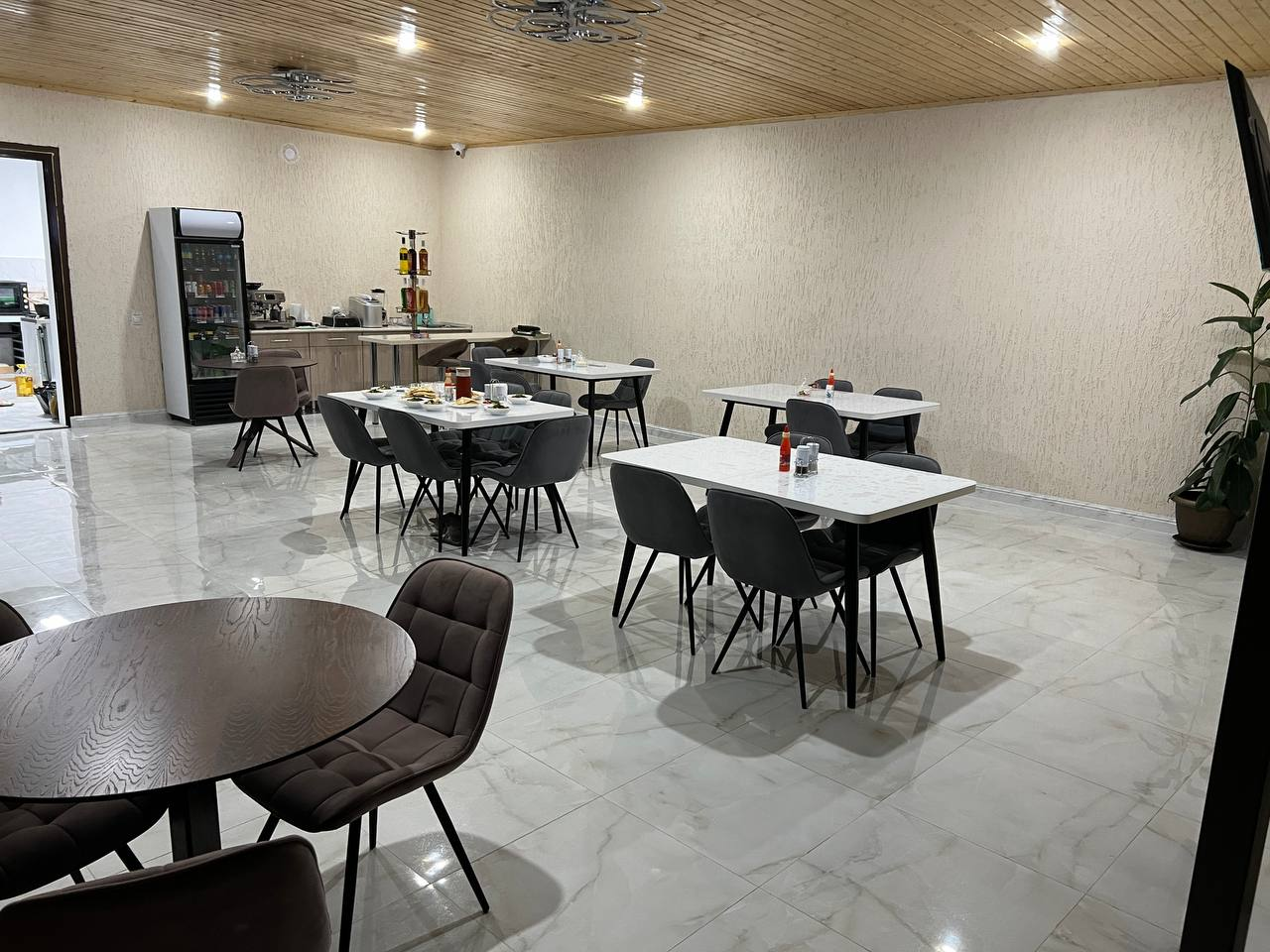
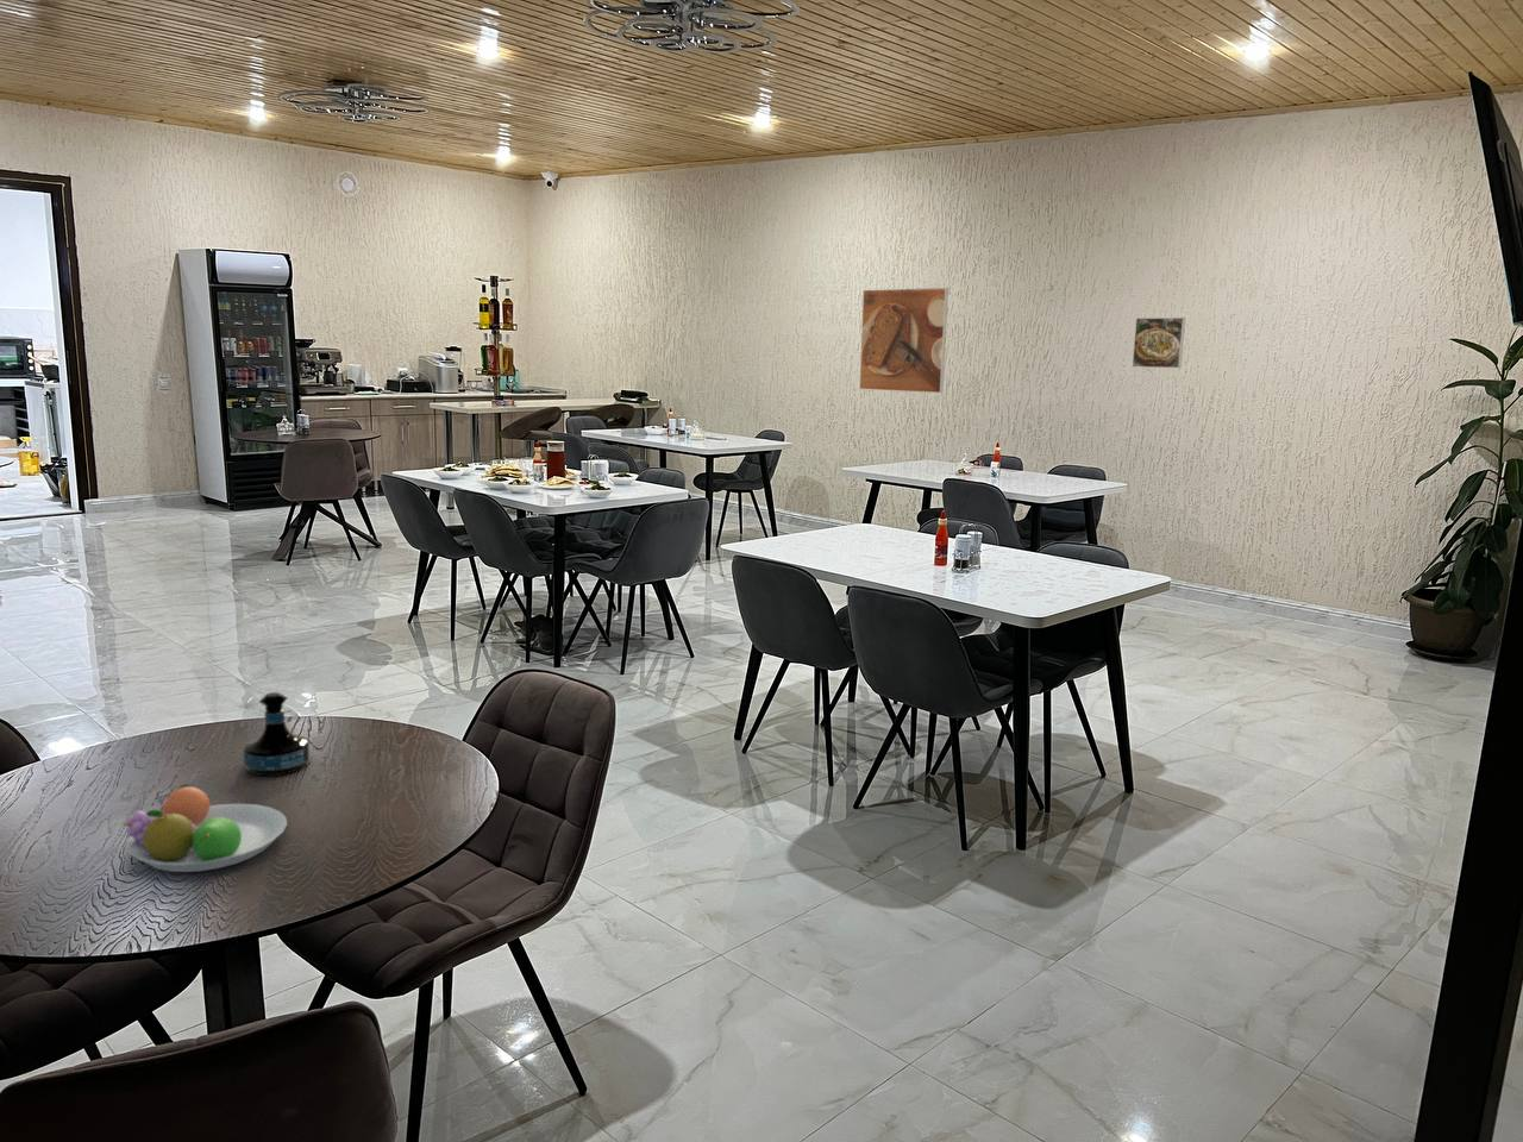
+ fruit bowl (205, 821)
+ tequila bottle (275, 731)
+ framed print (1157, 343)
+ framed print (902, 341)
